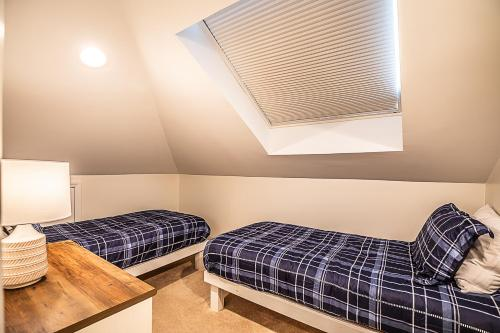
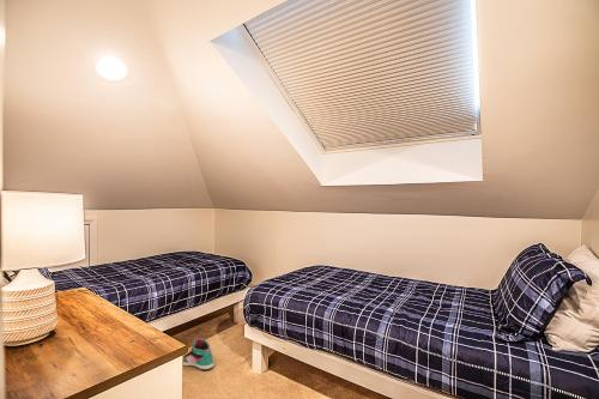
+ sneaker (194, 351)
